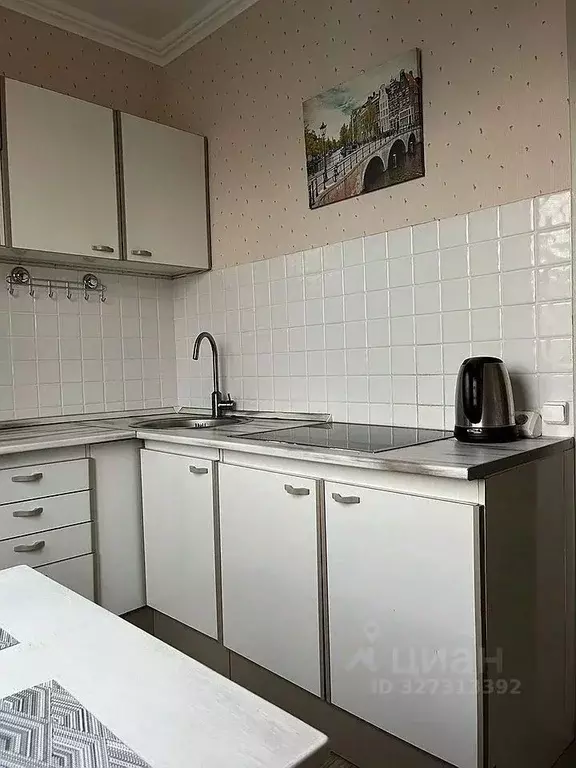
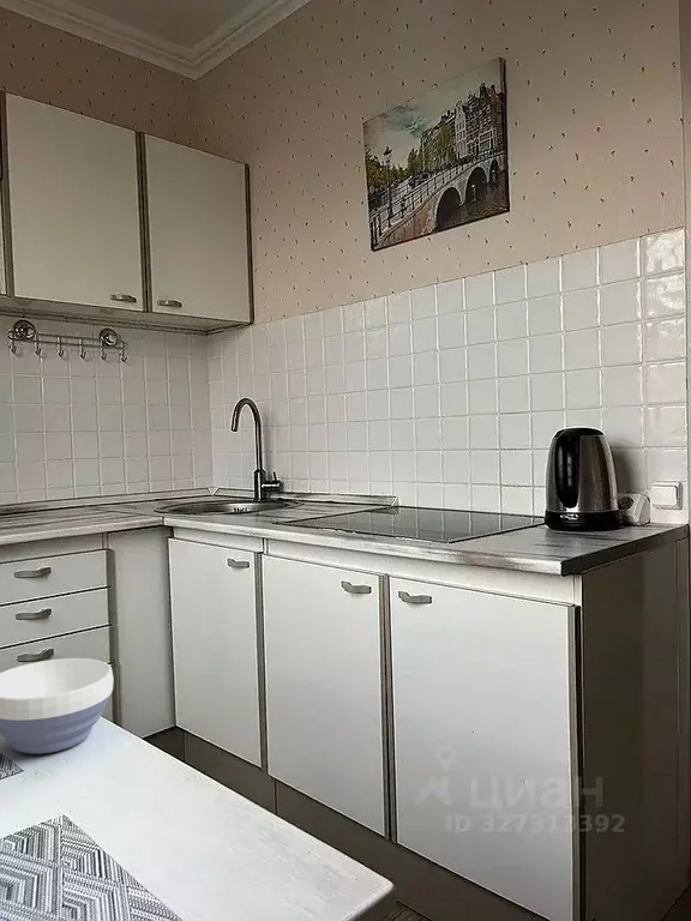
+ bowl (50, 708)
